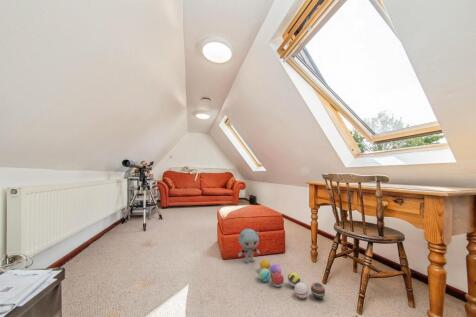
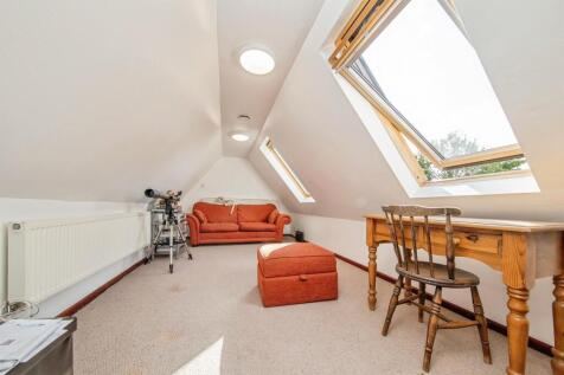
- ball (288, 276)
- plush toy (248, 245)
